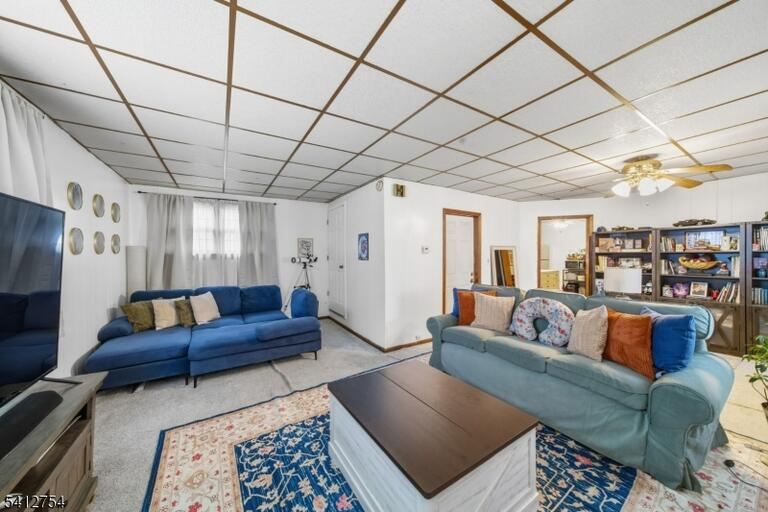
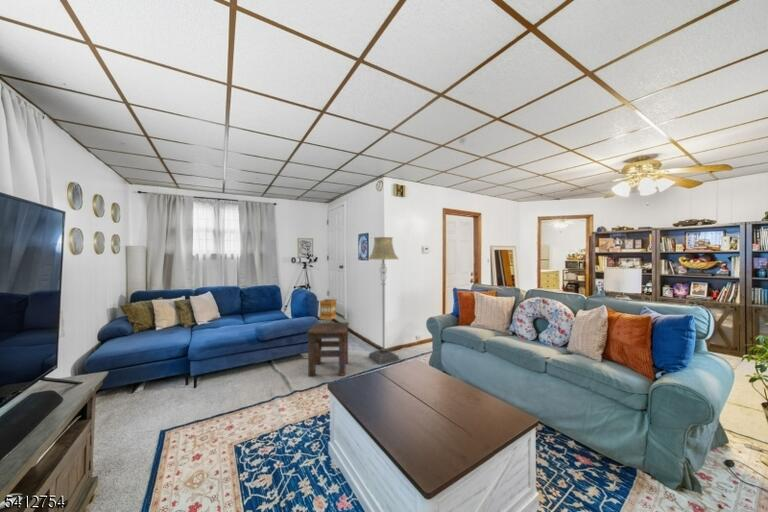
+ side table (329, 346)
+ lantern (328, 308)
+ floor lamp (383, 298)
